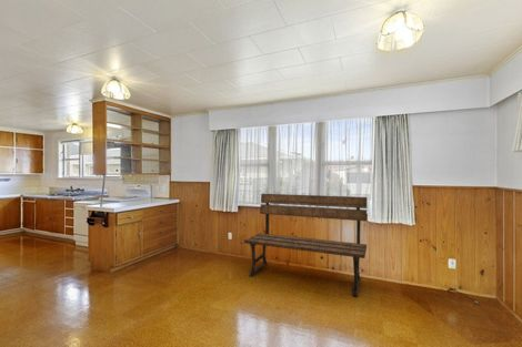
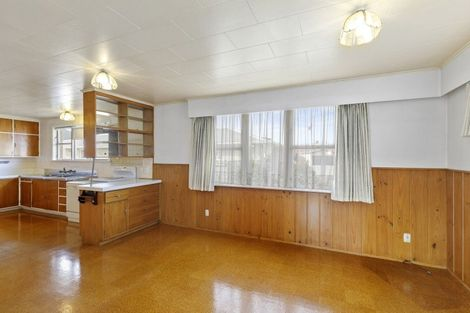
- bench (303, 237)
